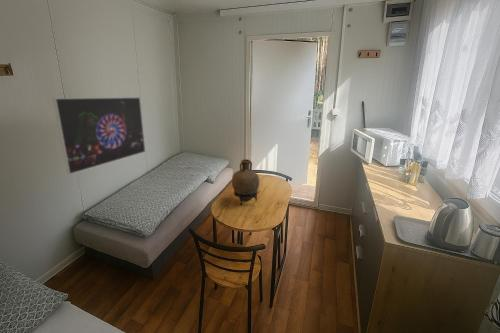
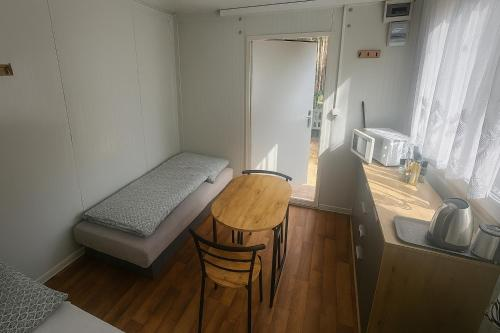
- vase (245, 182)
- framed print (108, 130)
